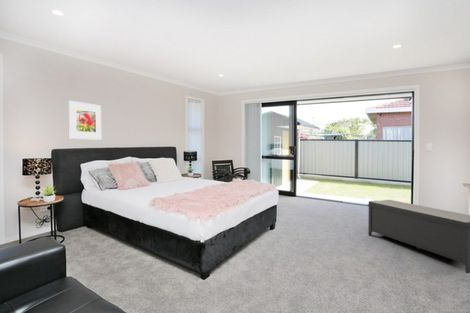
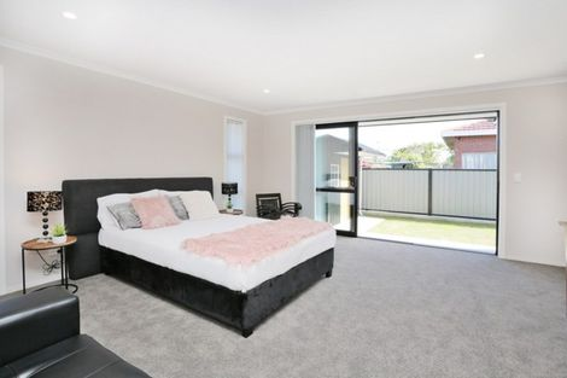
- bench (419, 229)
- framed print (86, 121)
